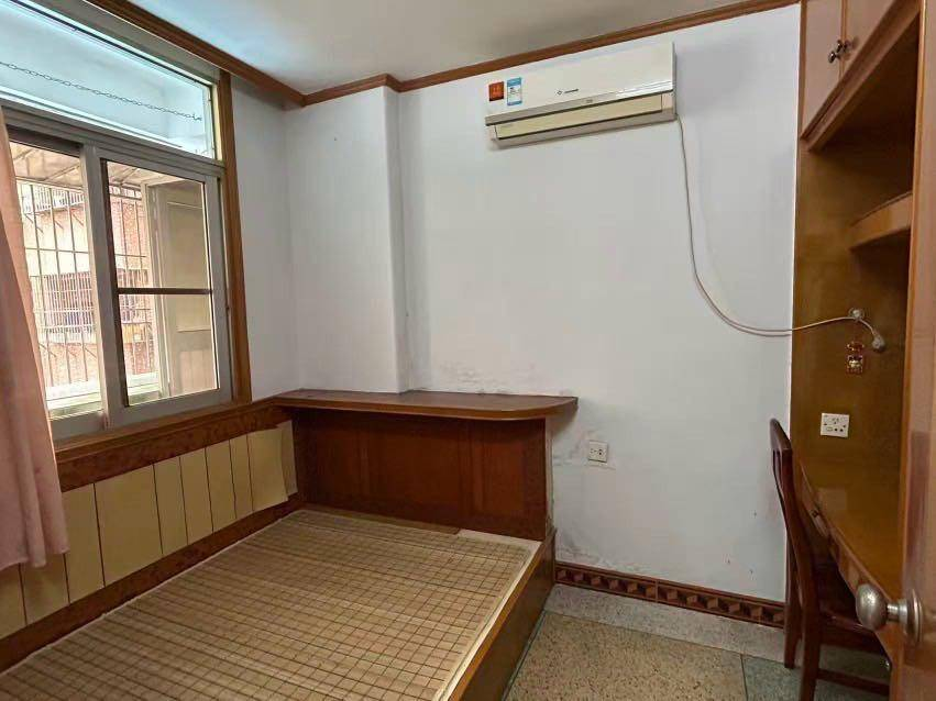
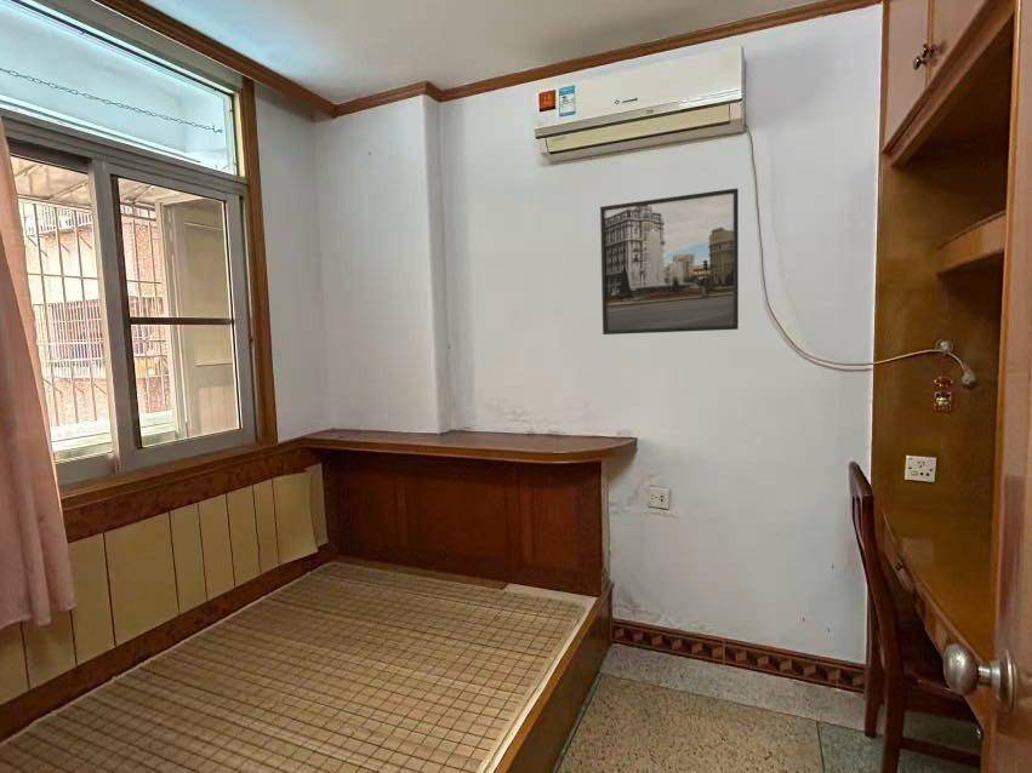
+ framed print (666, 265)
